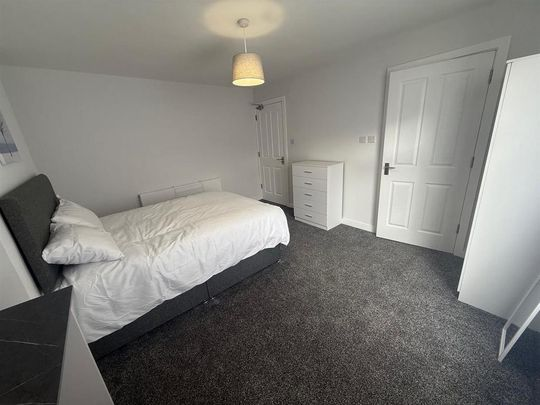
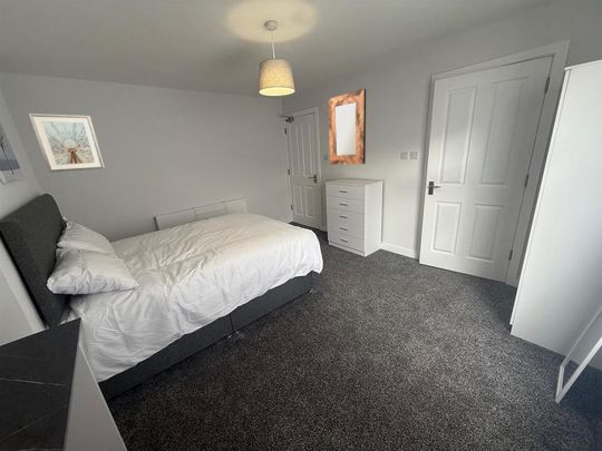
+ home mirror (346, 130)
+ picture frame (69, 143)
